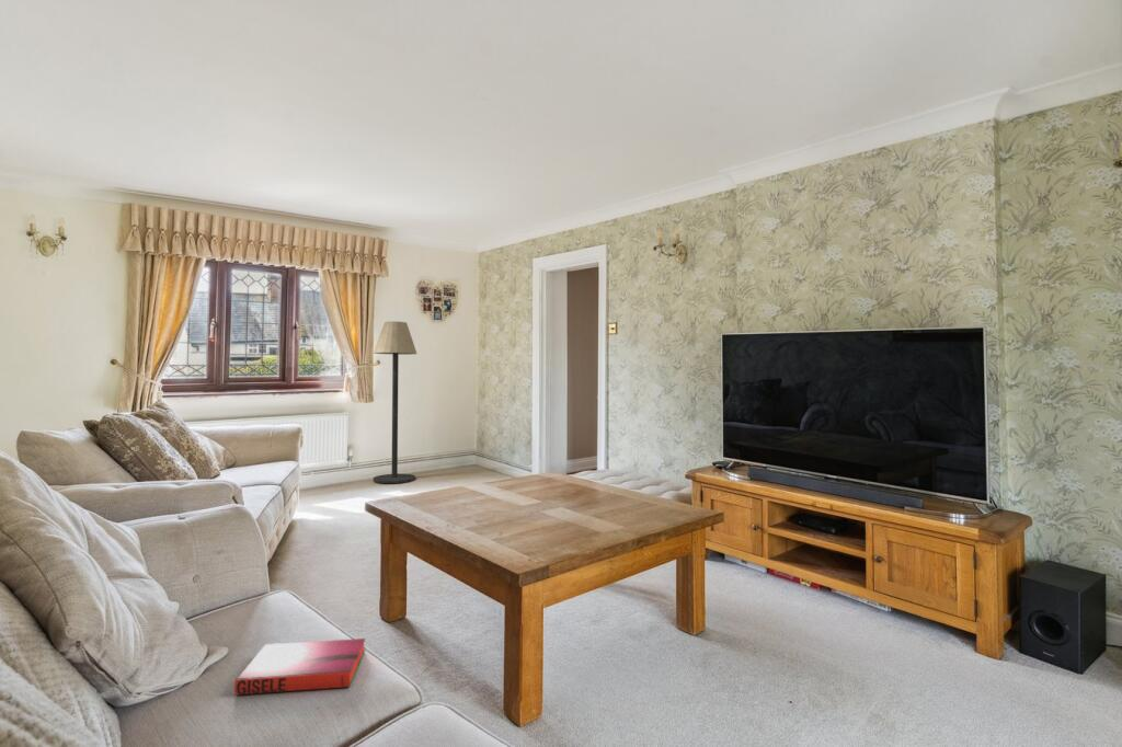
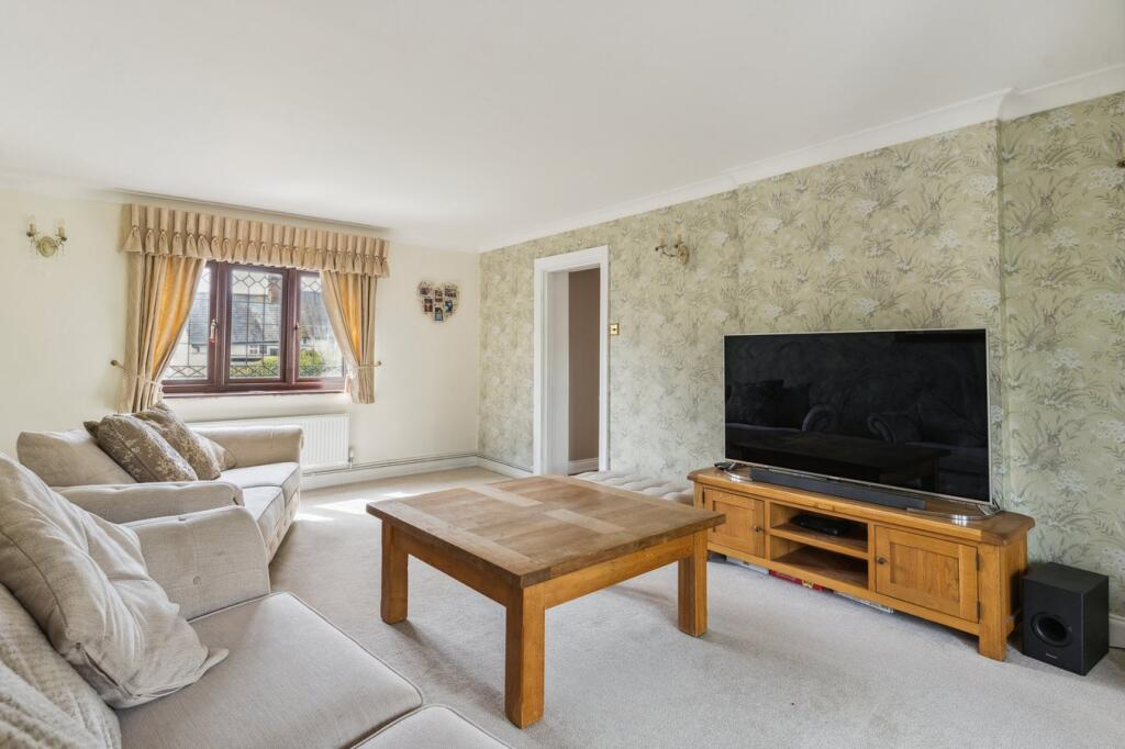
- floor lamp (394, 400)
- hardback book (305, 664)
